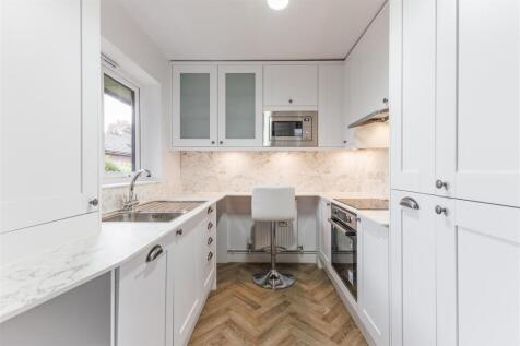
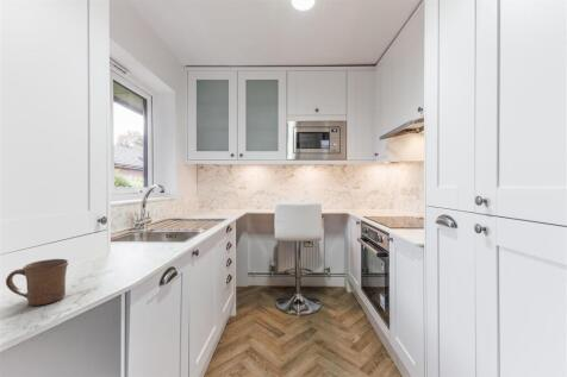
+ mug (38, 282)
